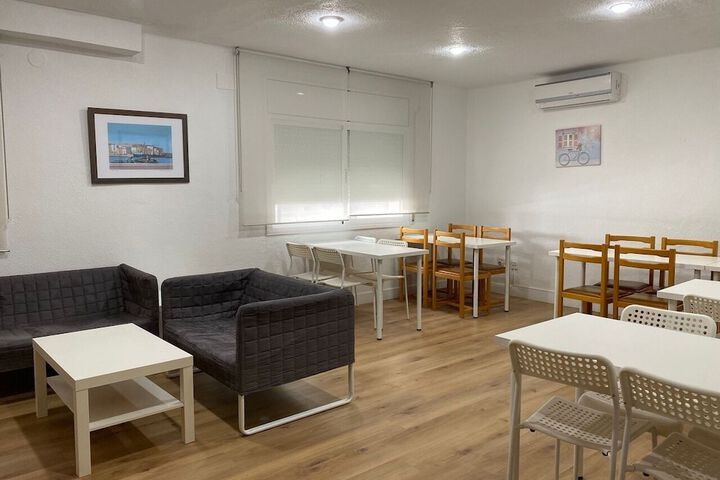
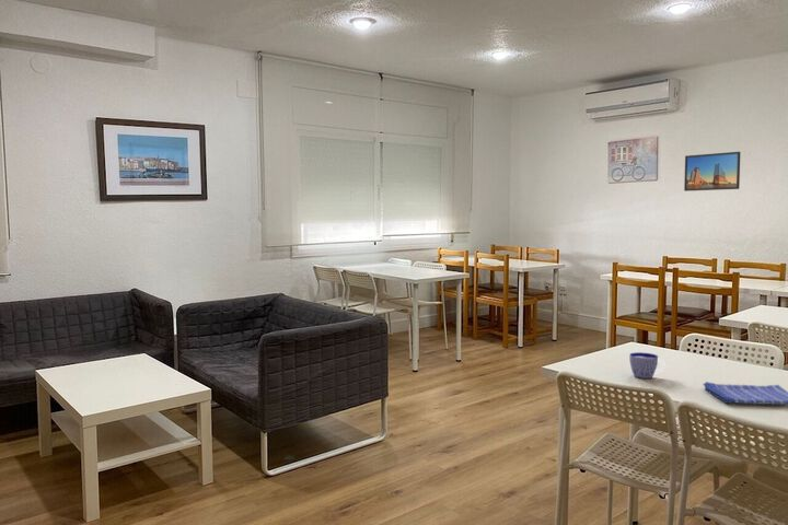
+ dish towel (752, 393)
+ cup (647, 365)
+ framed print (711, 172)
